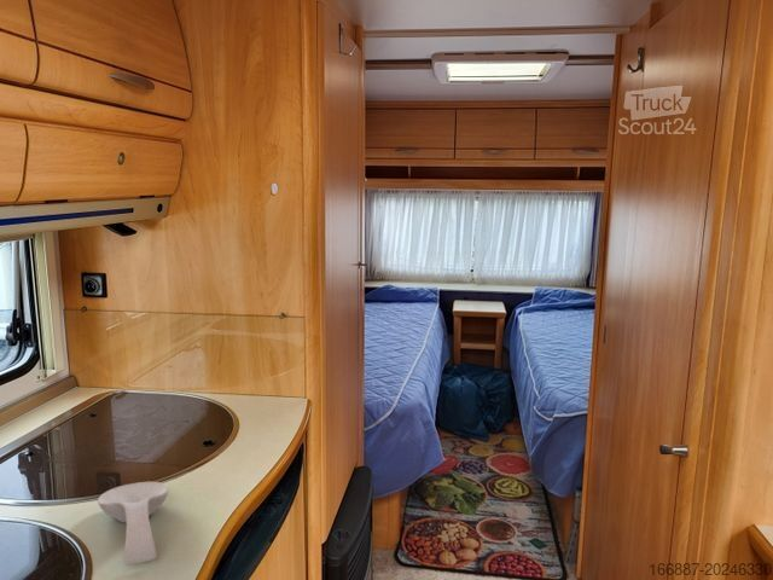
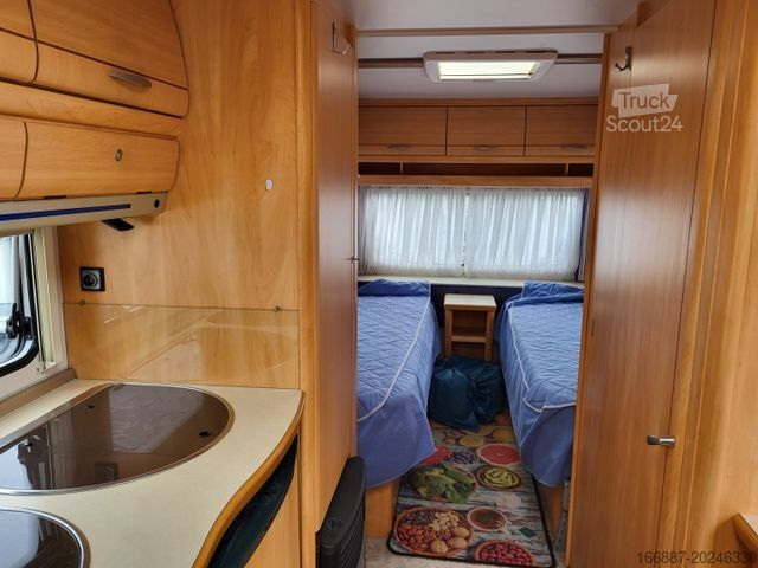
- spoon rest (135, 509)
